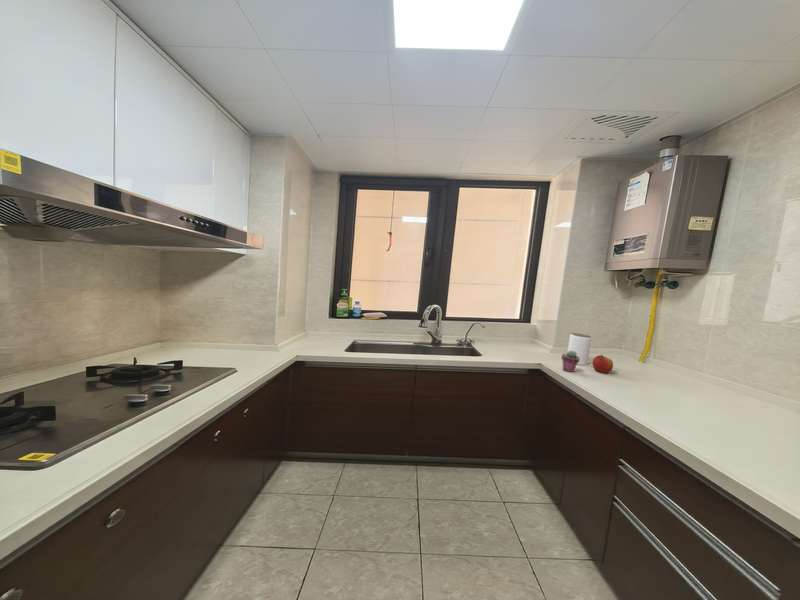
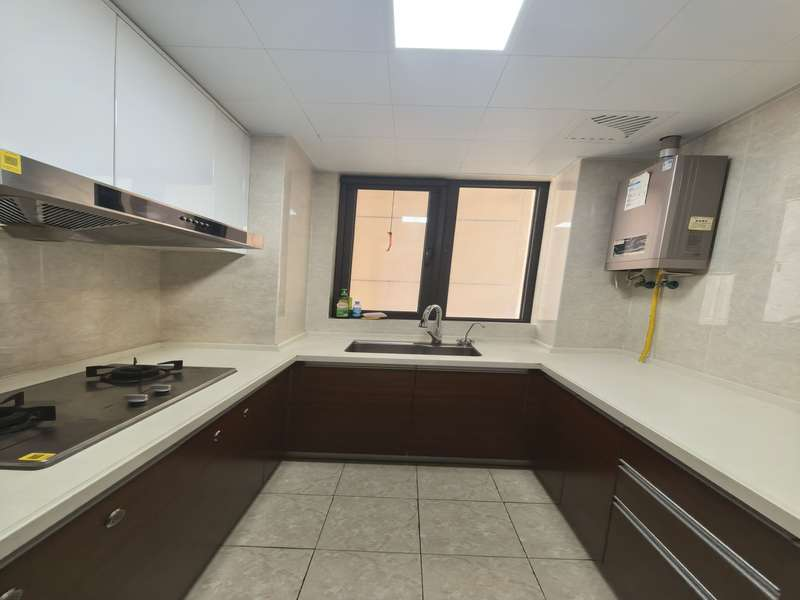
- apple (602, 363)
- potted succulent (570, 360)
- jar (578, 348)
